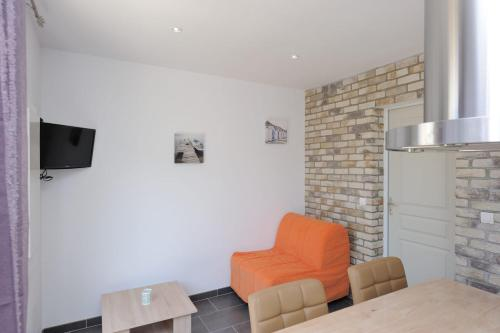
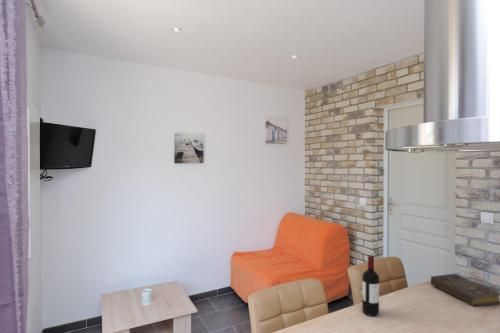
+ book (463, 288)
+ wine bottle (370, 284)
